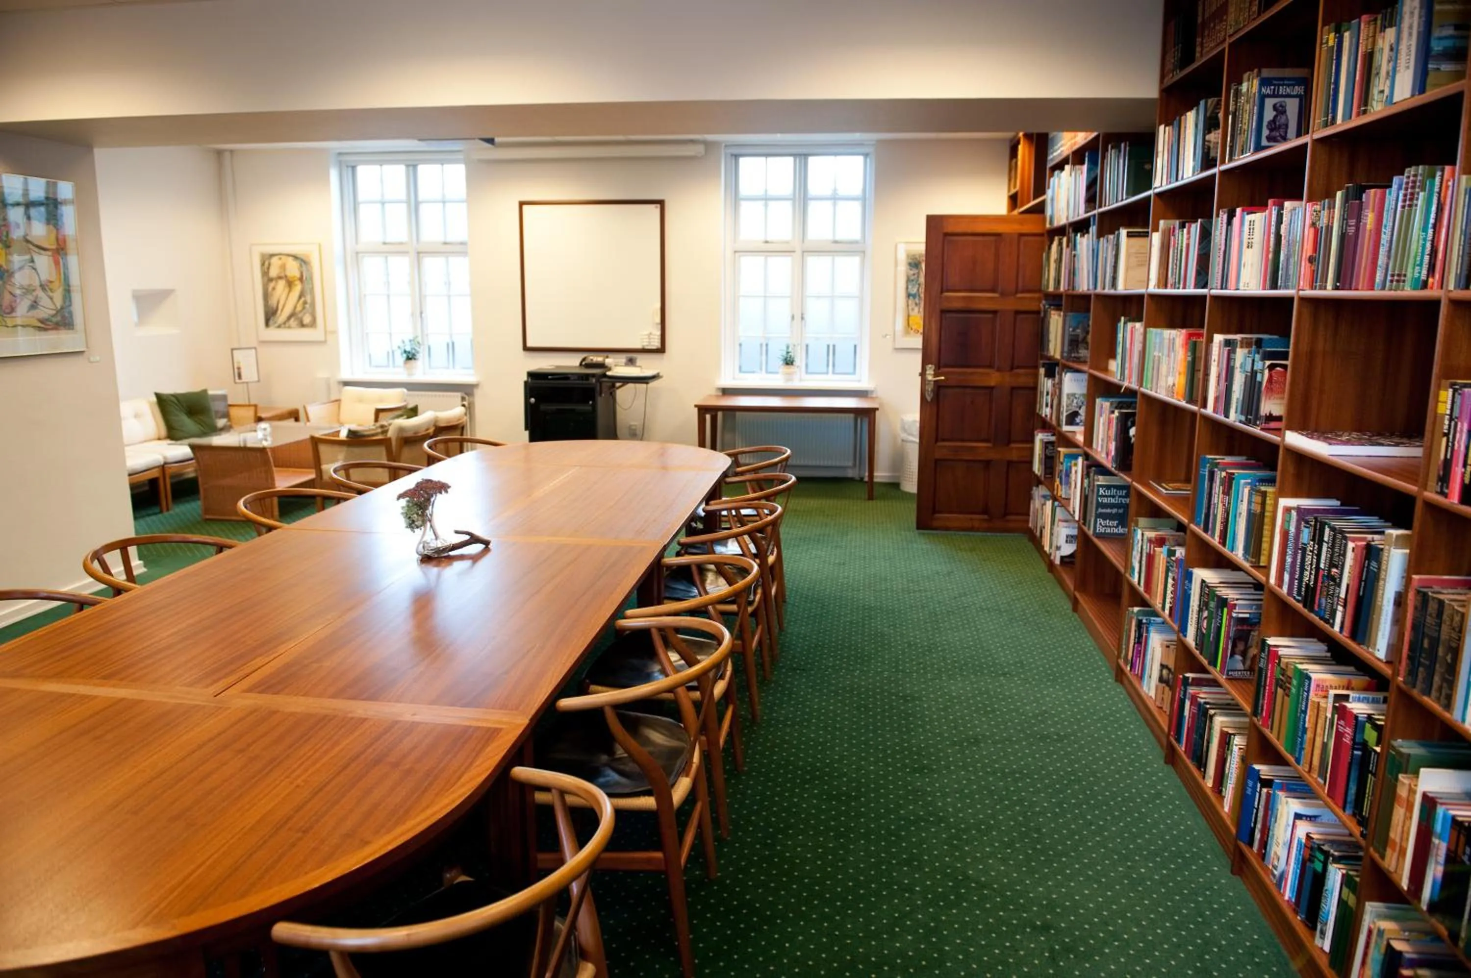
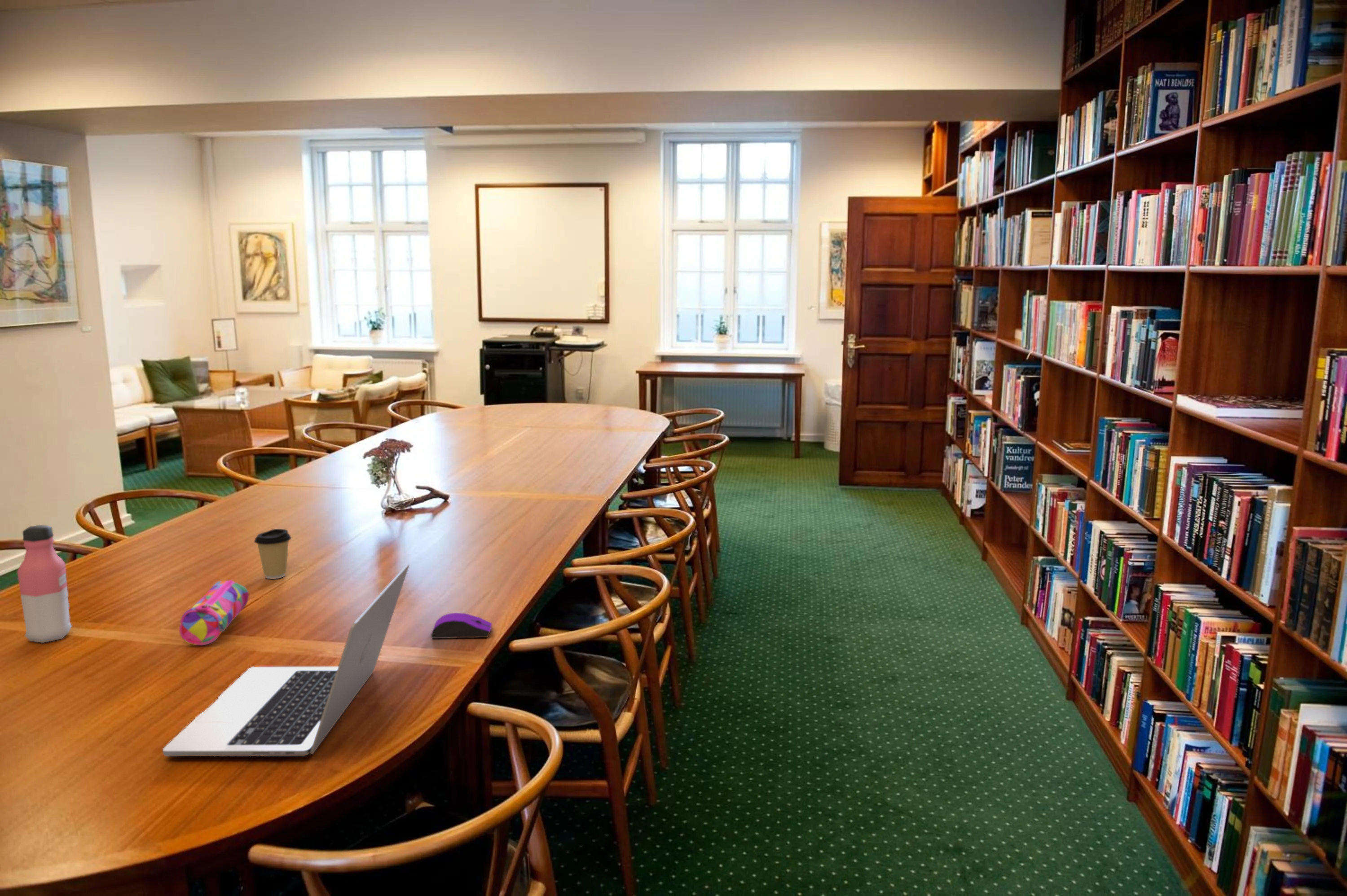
+ laptop (297, 667)
+ coffee cup (274, 554)
+ computer mouse (462, 624)
+ pencil case (216, 611)
+ water bottle (43, 582)
